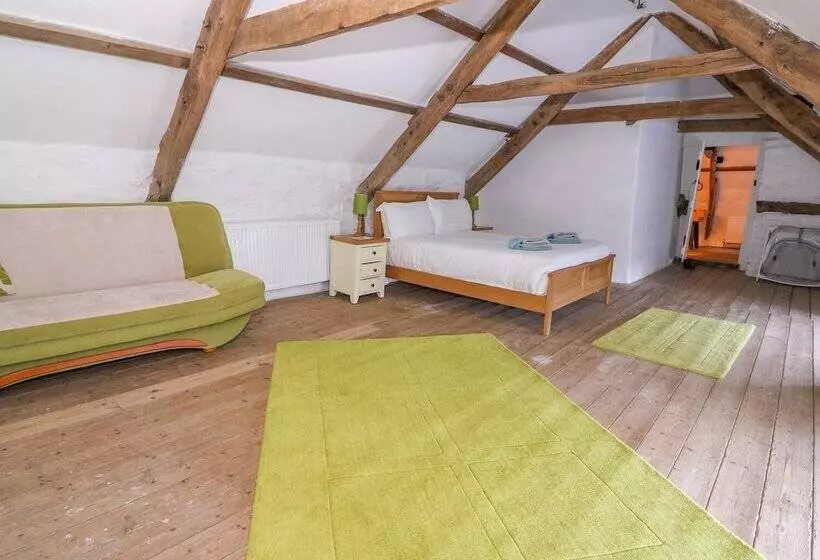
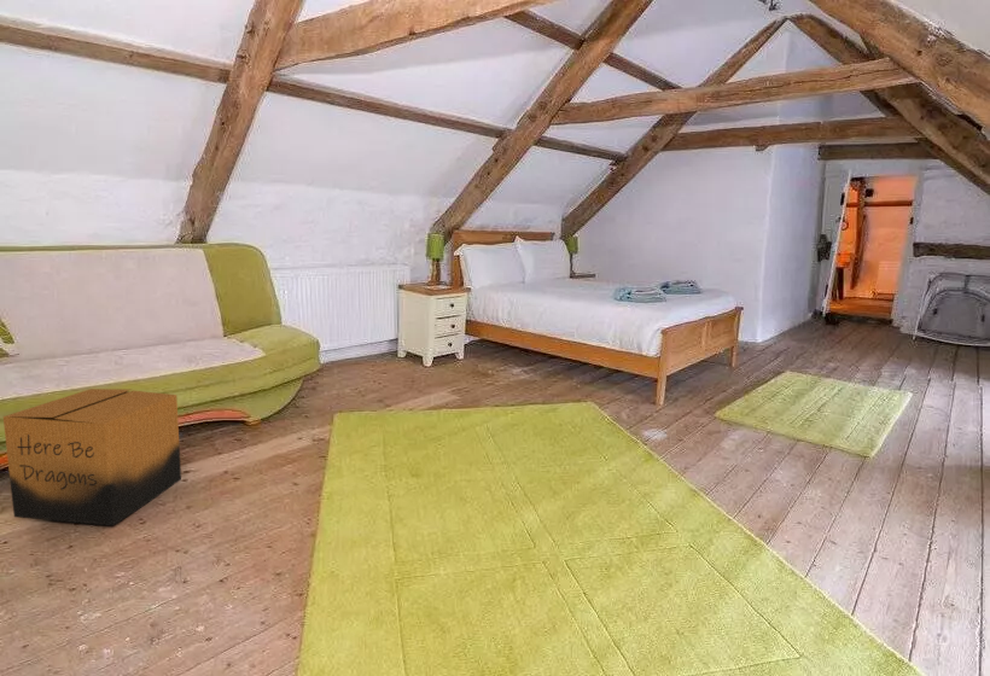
+ cardboard box (100, 450)
